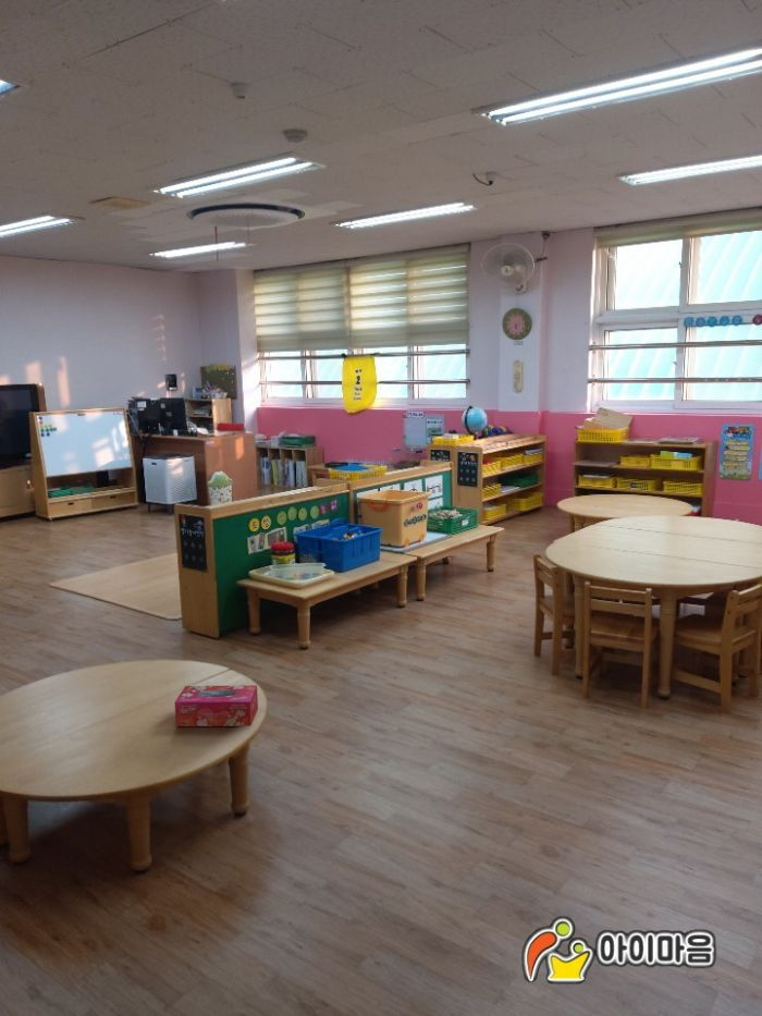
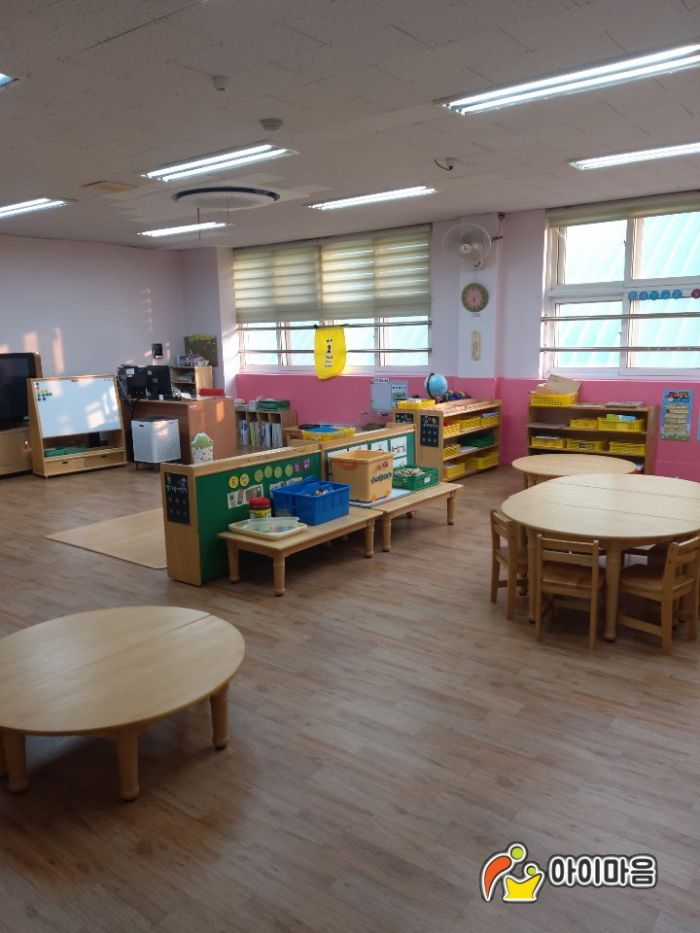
- tissue box (217, 705)
